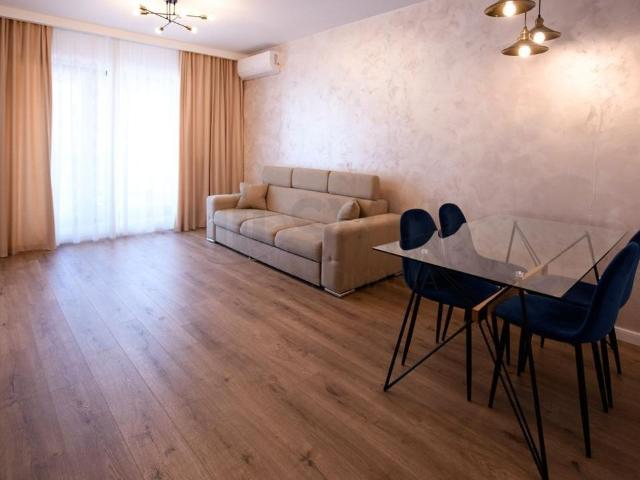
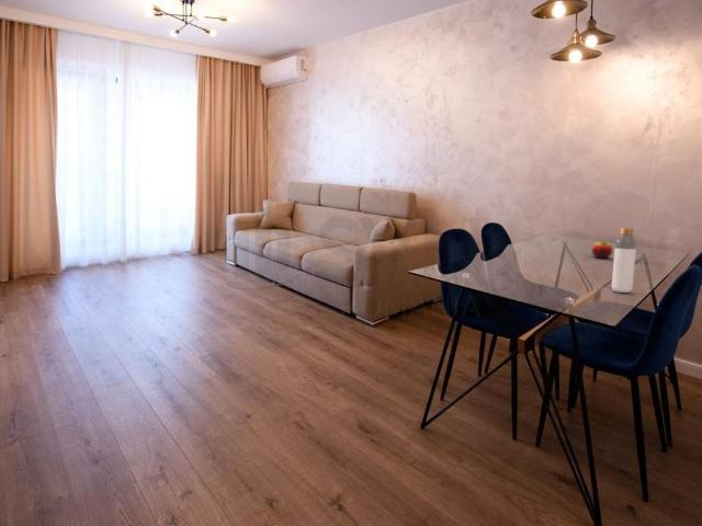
+ fruit (601, 249)
+ bottle (624, 260)
